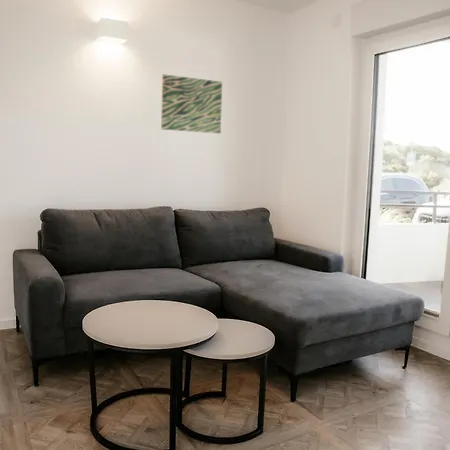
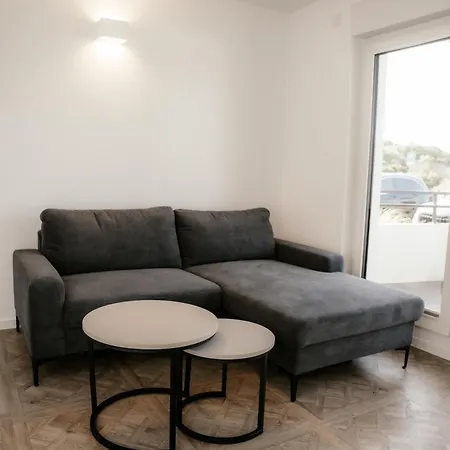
- wall art (192, 105)
